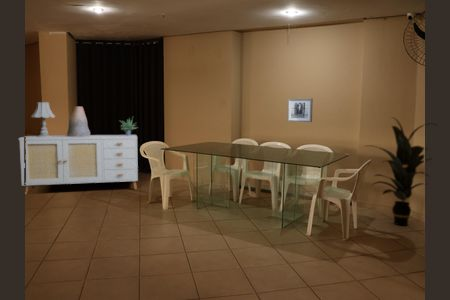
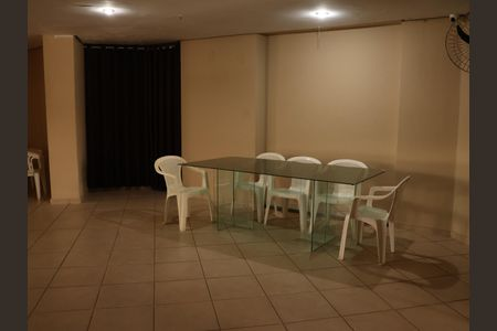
- table lamp (44, 119)
- decorative urn (78, 121)
- wall art (299, 110)
- potted plant (127, 125)
- indoor plant (400, 170)
- sideboard (83, 162)
